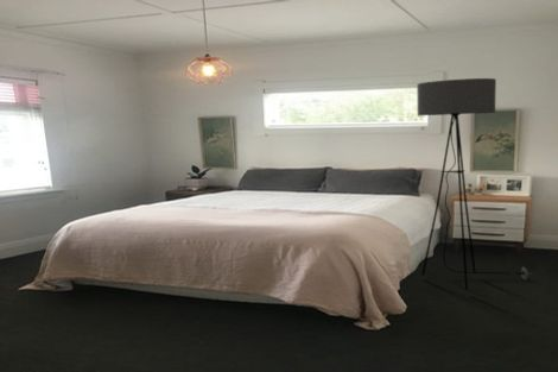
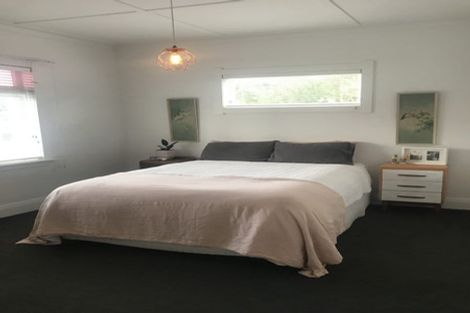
- floor lamp (464, 184)
